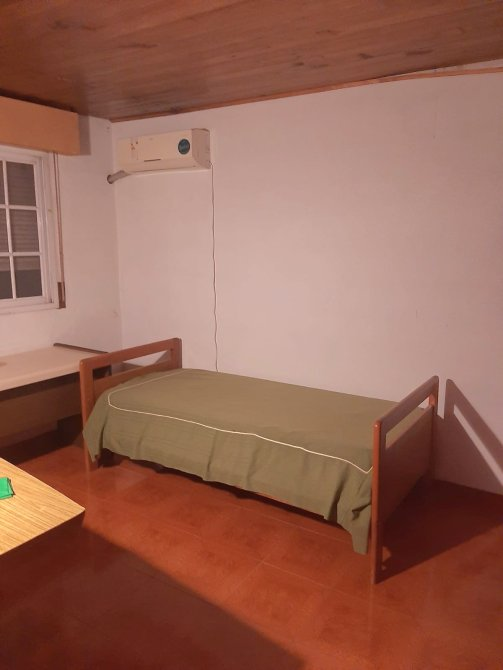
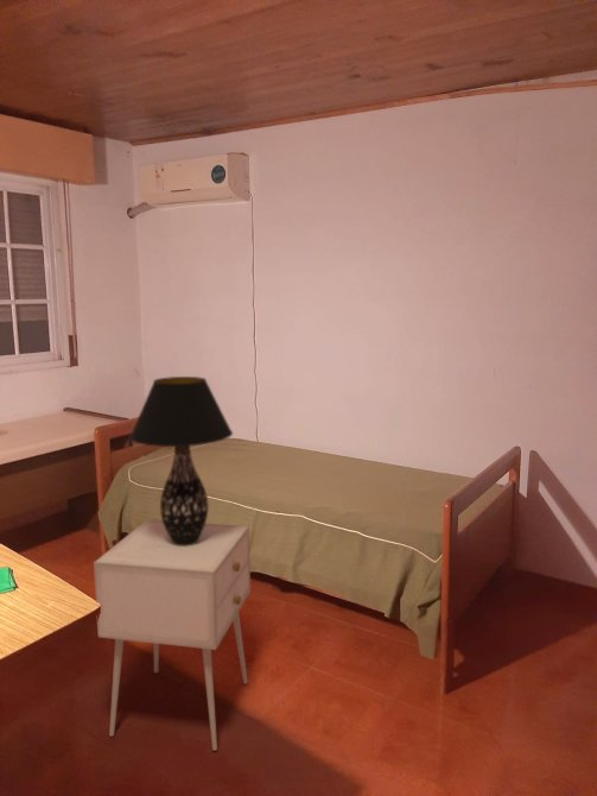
+ nightstand (183, 627)
+ table lamp (183, 461)
